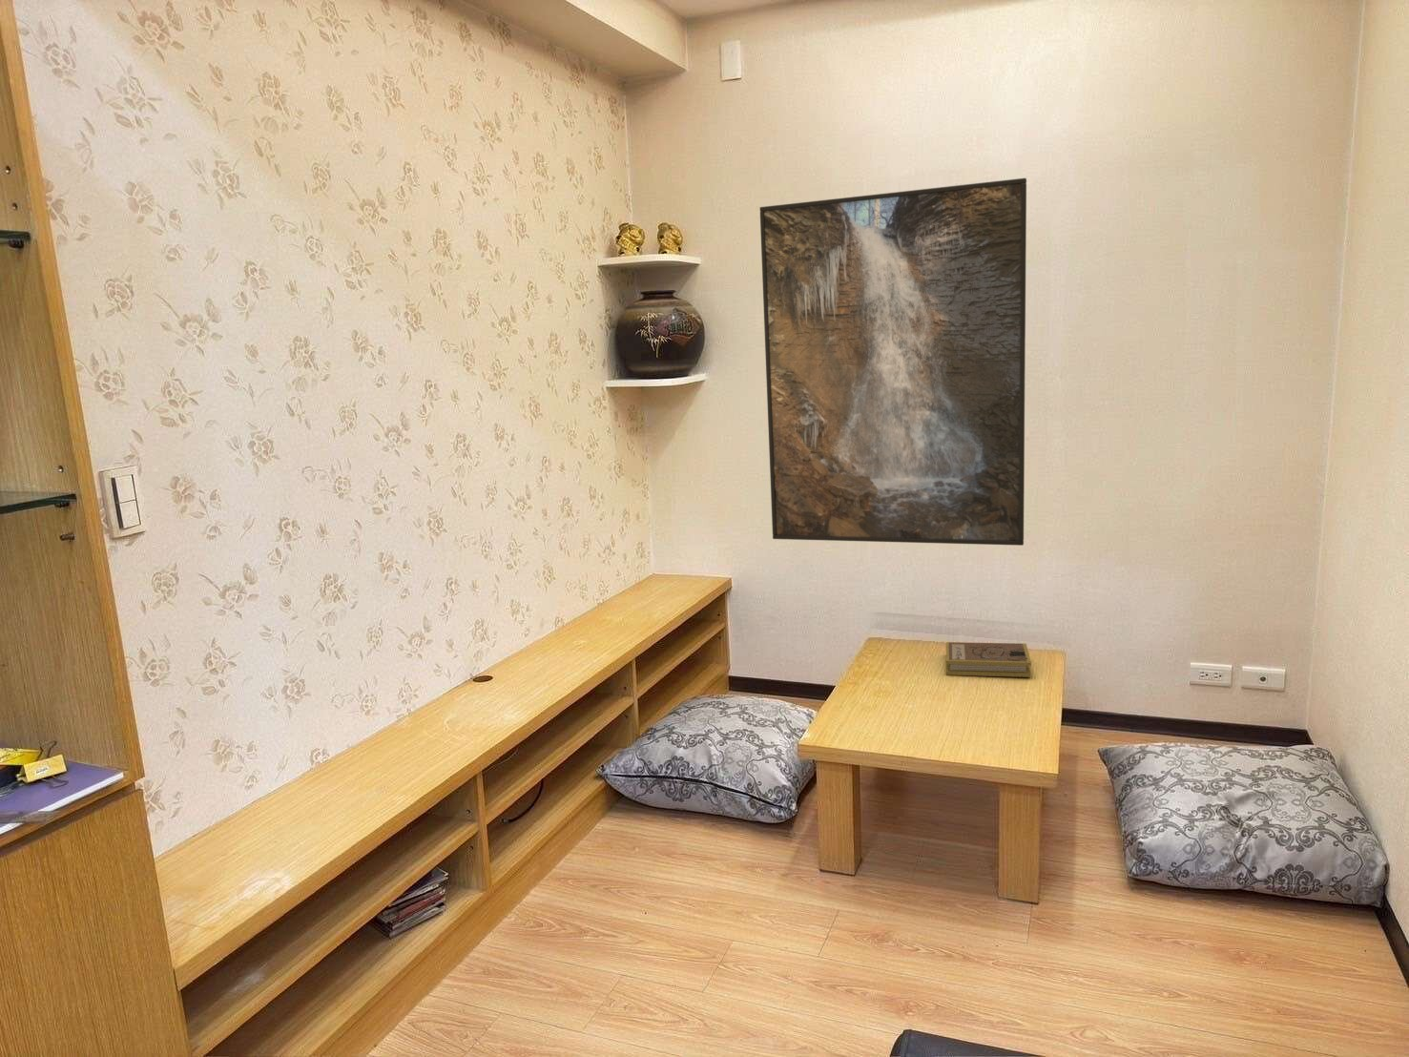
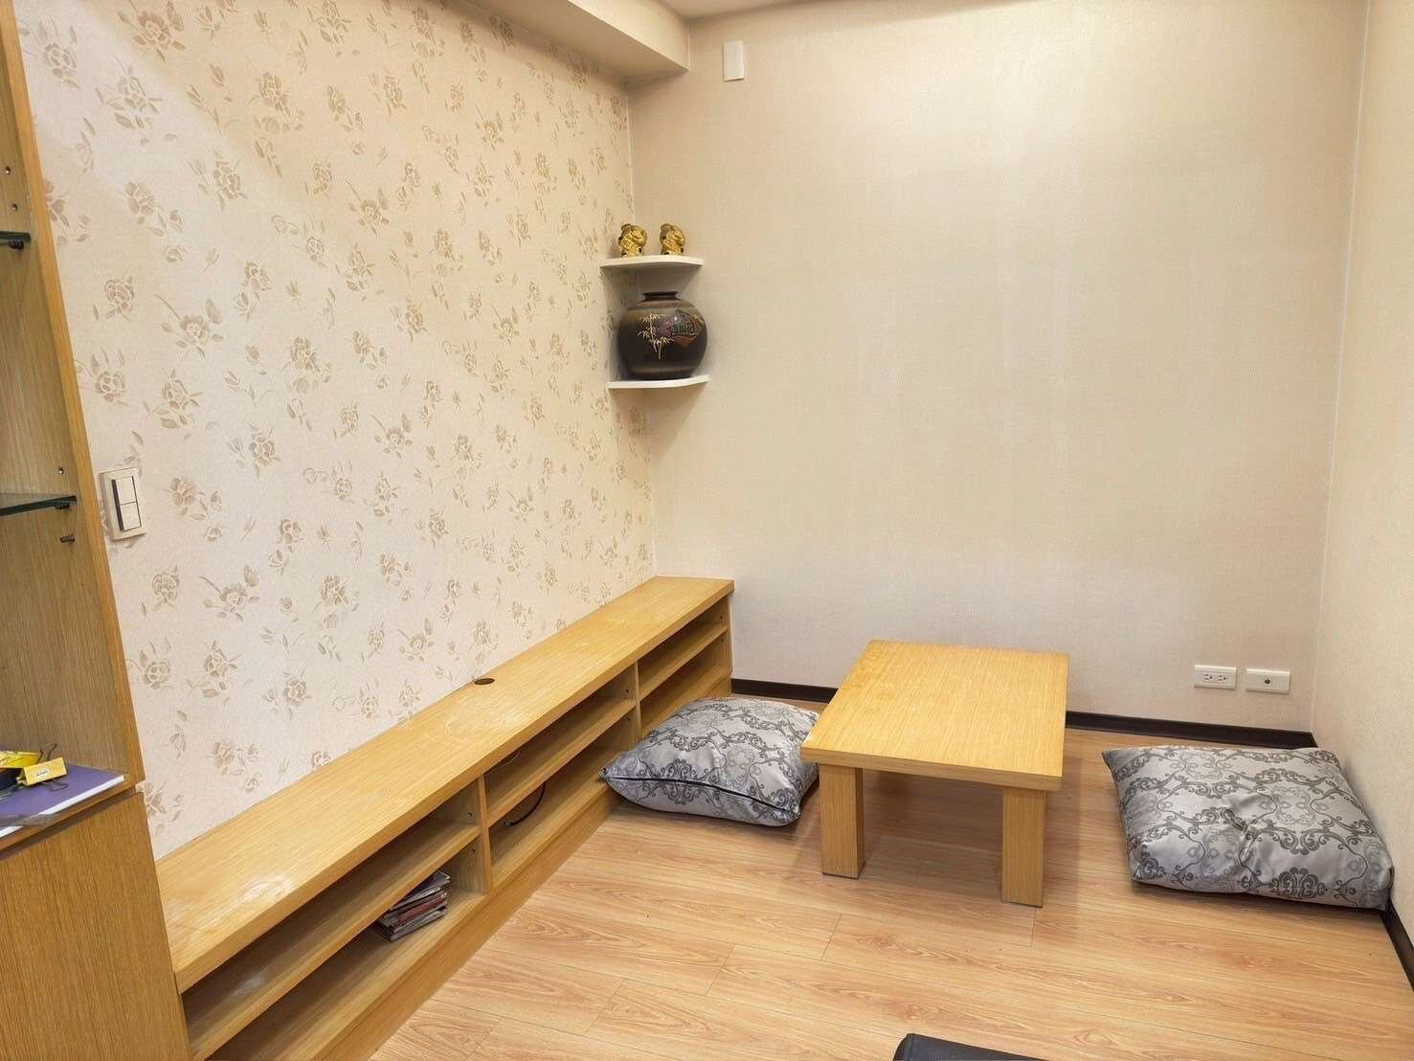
- book (986, 658)
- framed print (889, 373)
